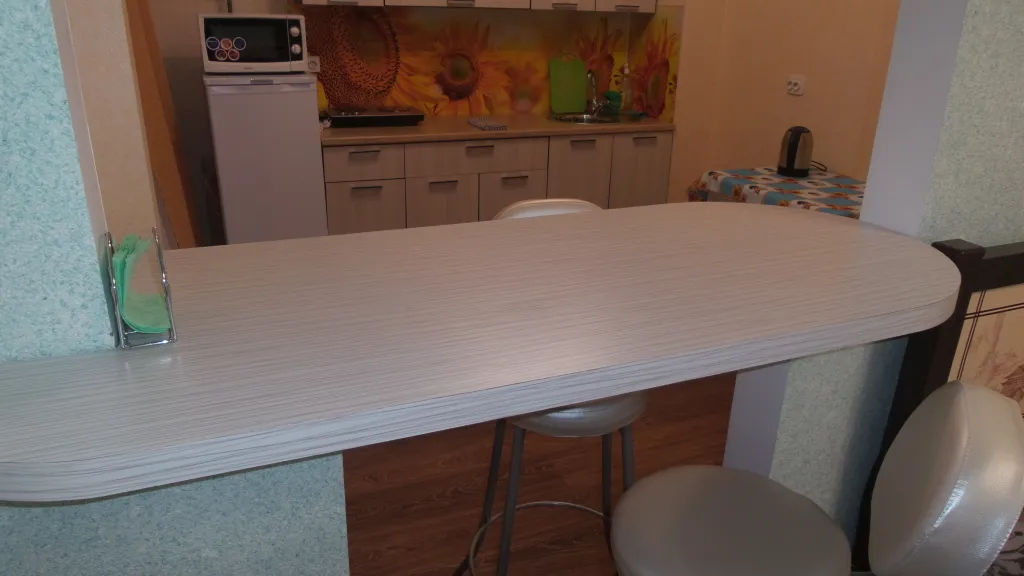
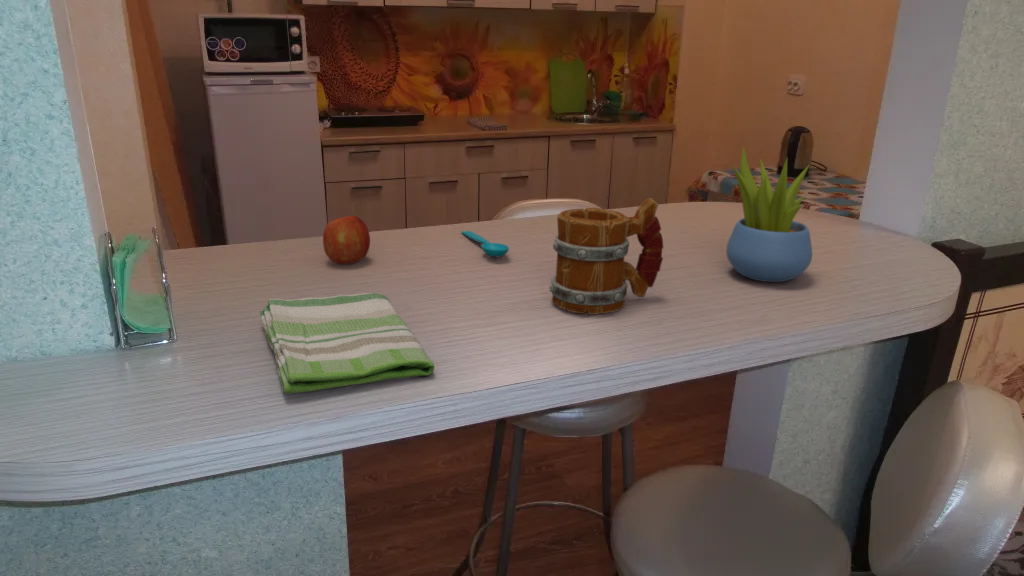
+ fruit (346, 238)
+ mug (607, 251)
+ spoon (482, 240)
+ dish towel (342, 334)
+ succulent plant (771, 214)
